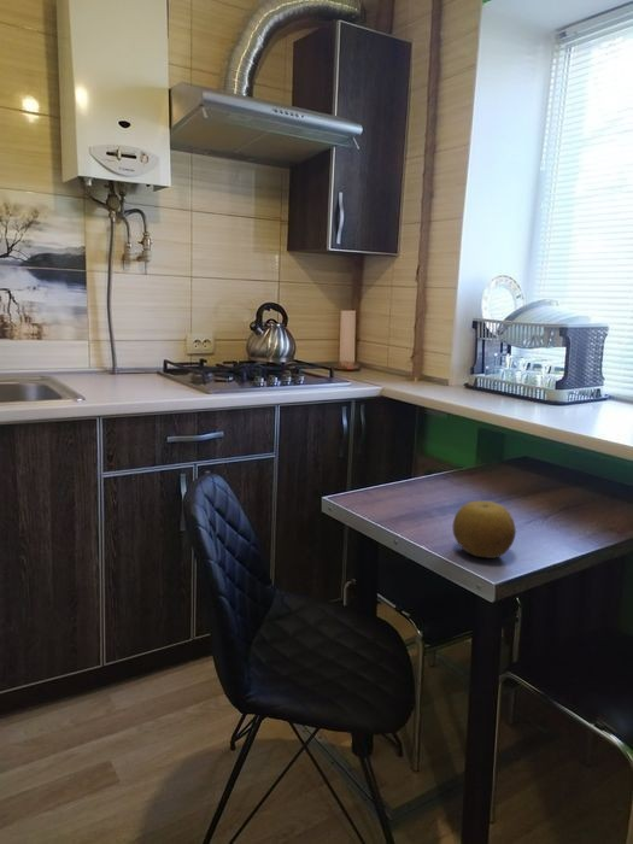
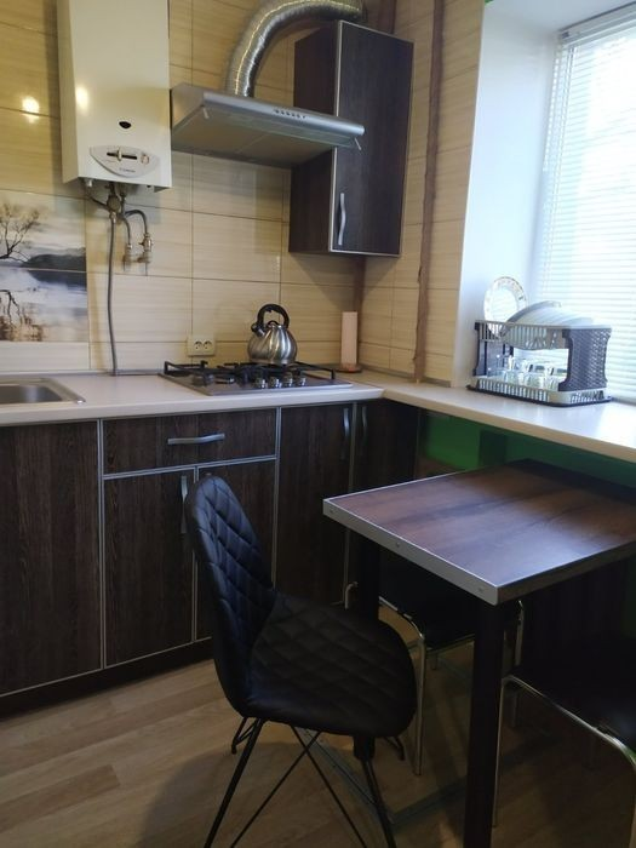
- fruit (483, 528)
